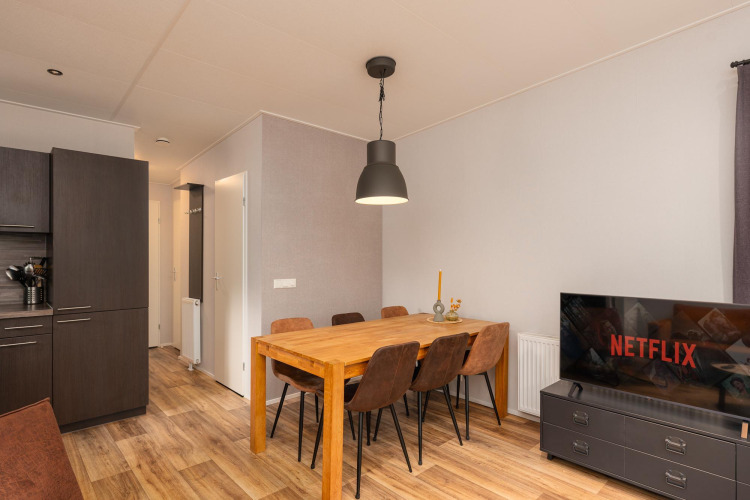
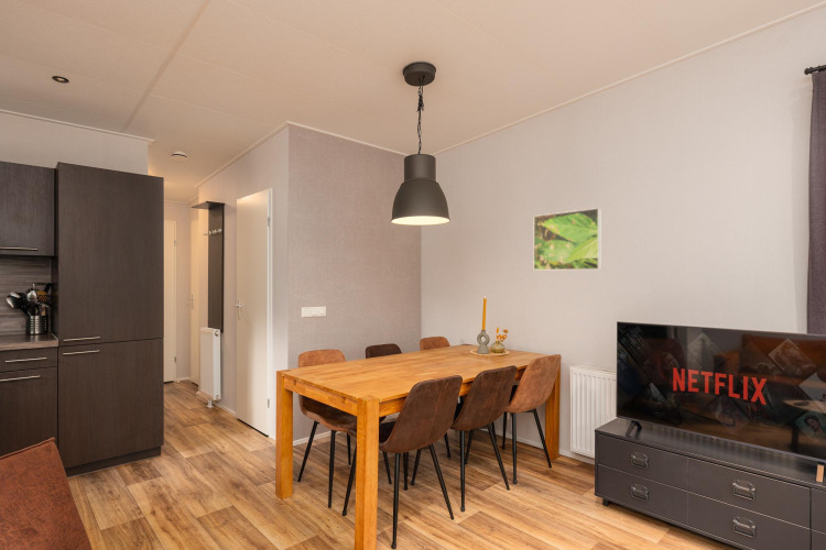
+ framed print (565, 241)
